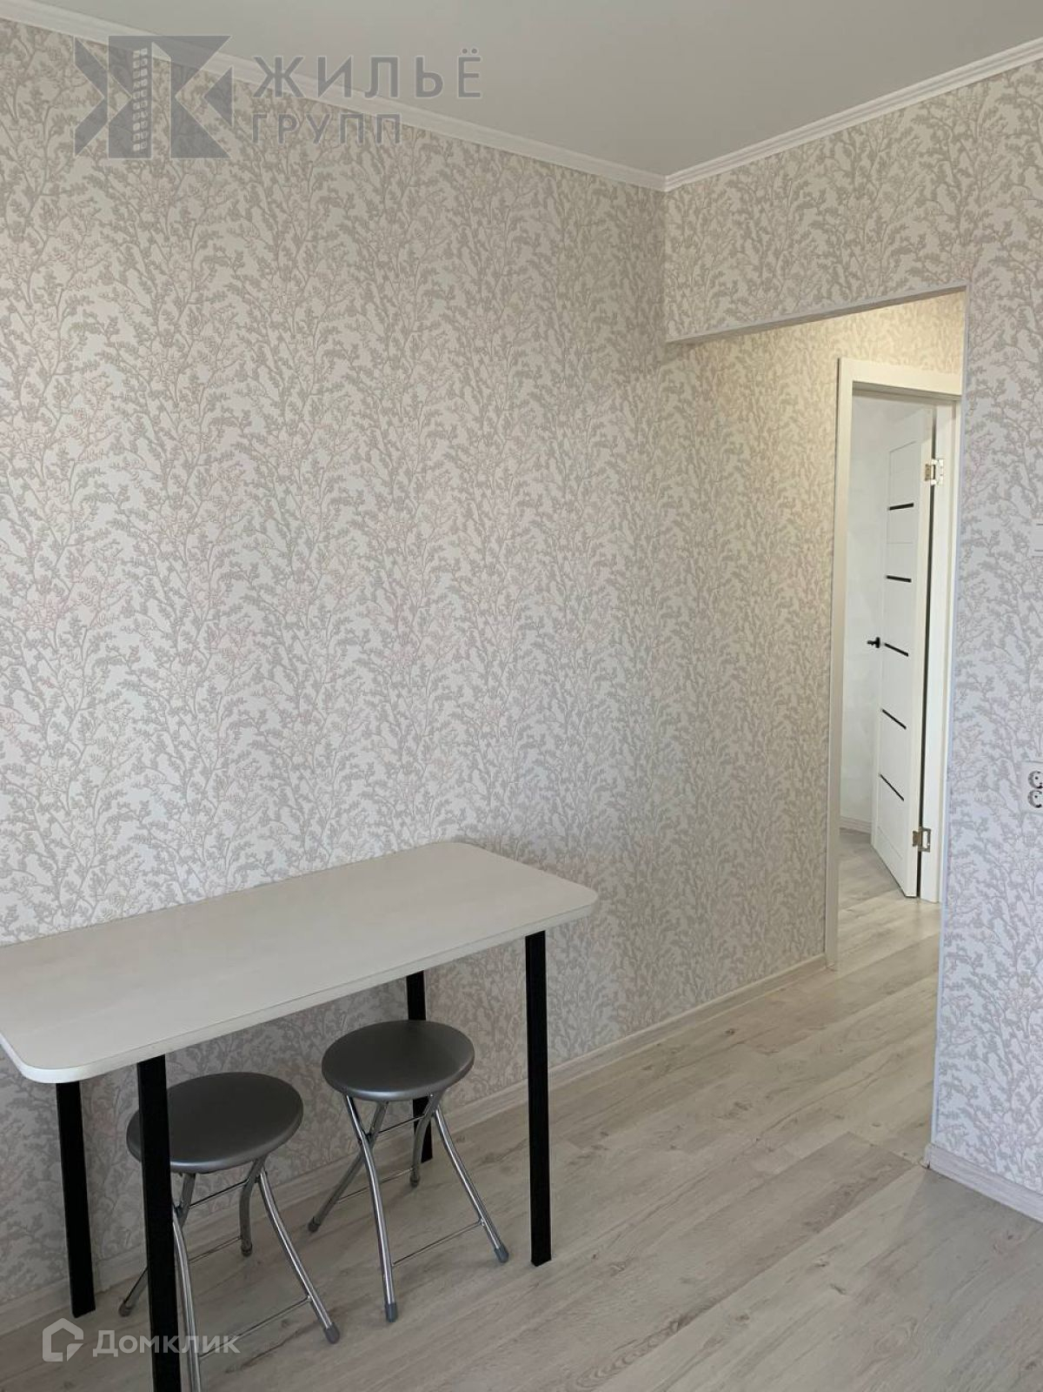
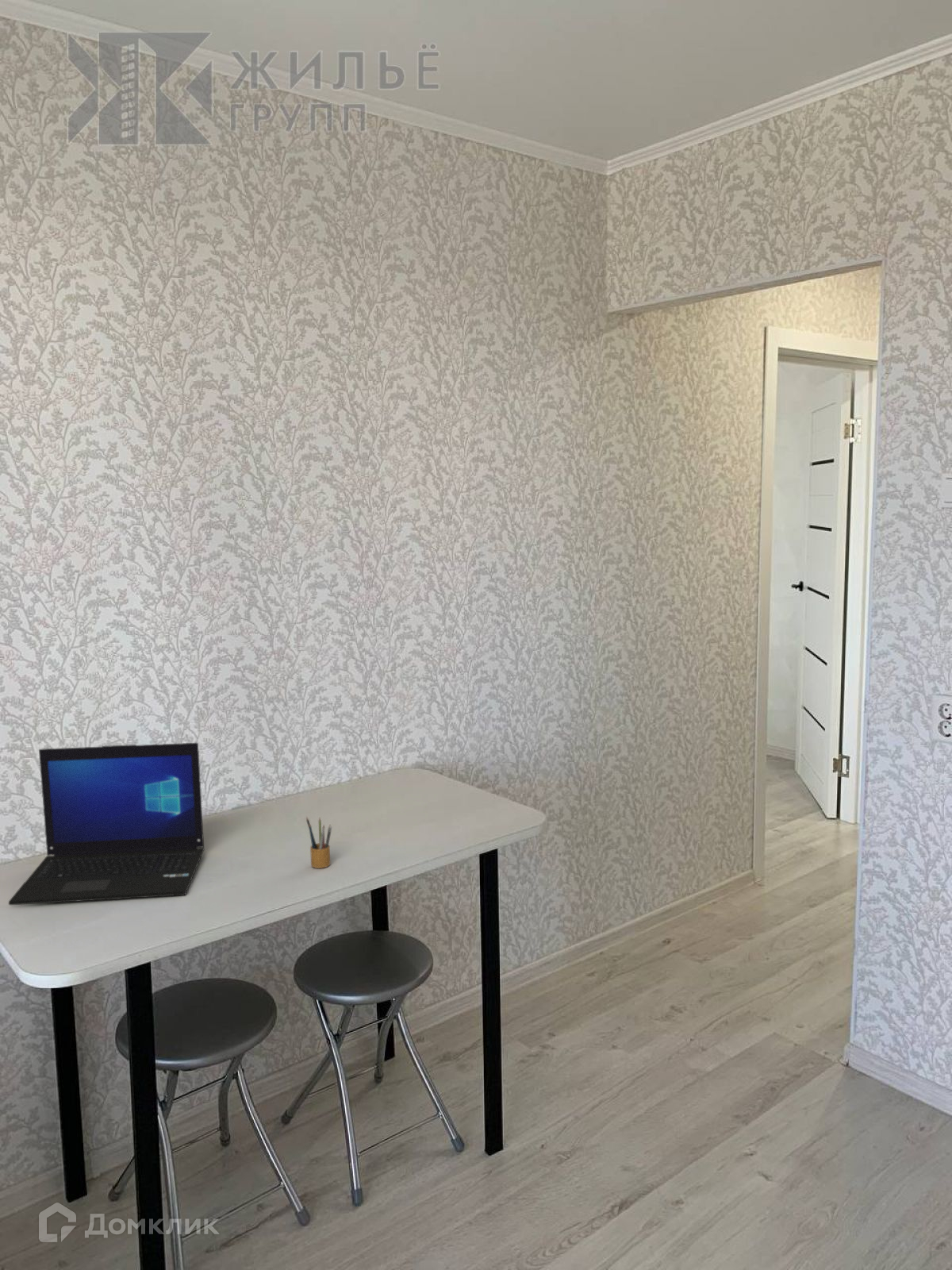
+ laptop (109, 819)
+ pencil box (319, 841)
